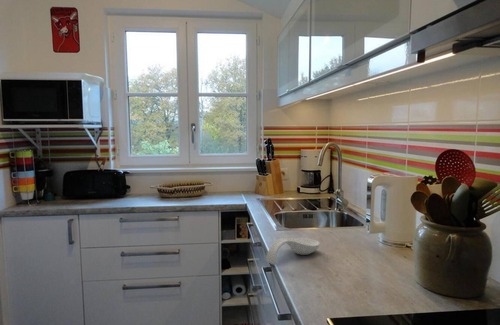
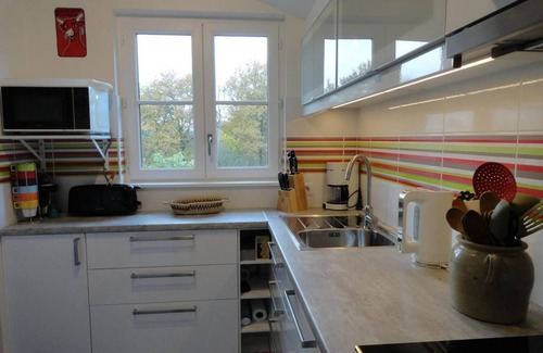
- spoon rest (293, 246)
